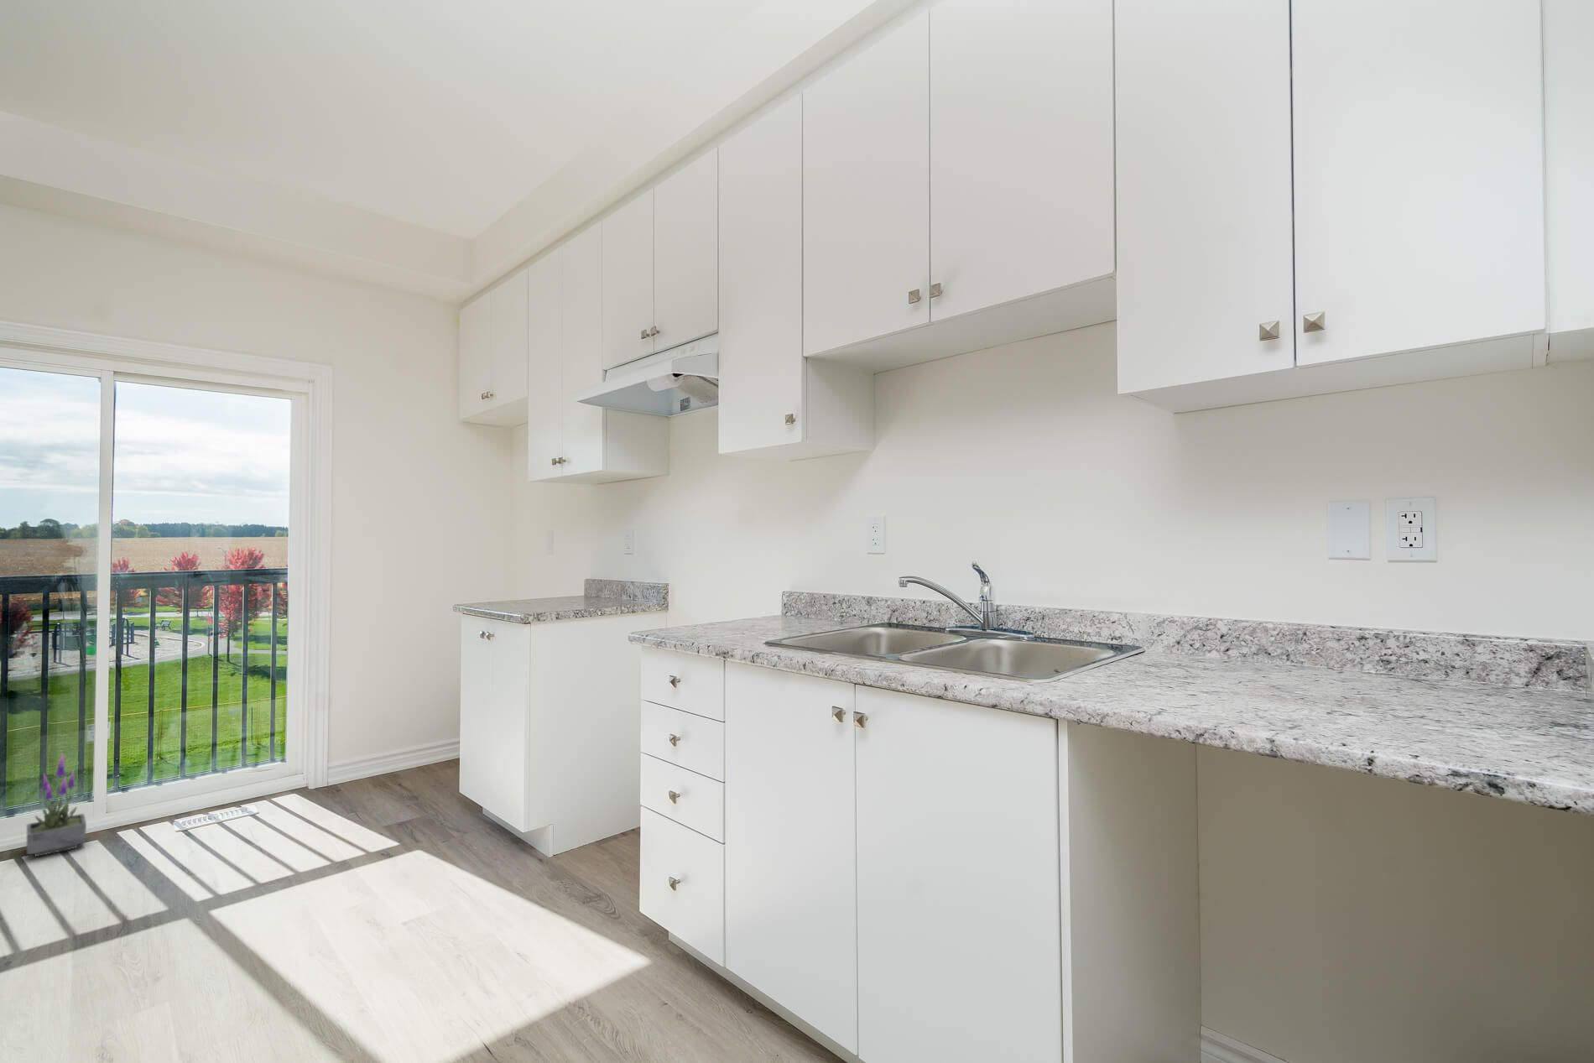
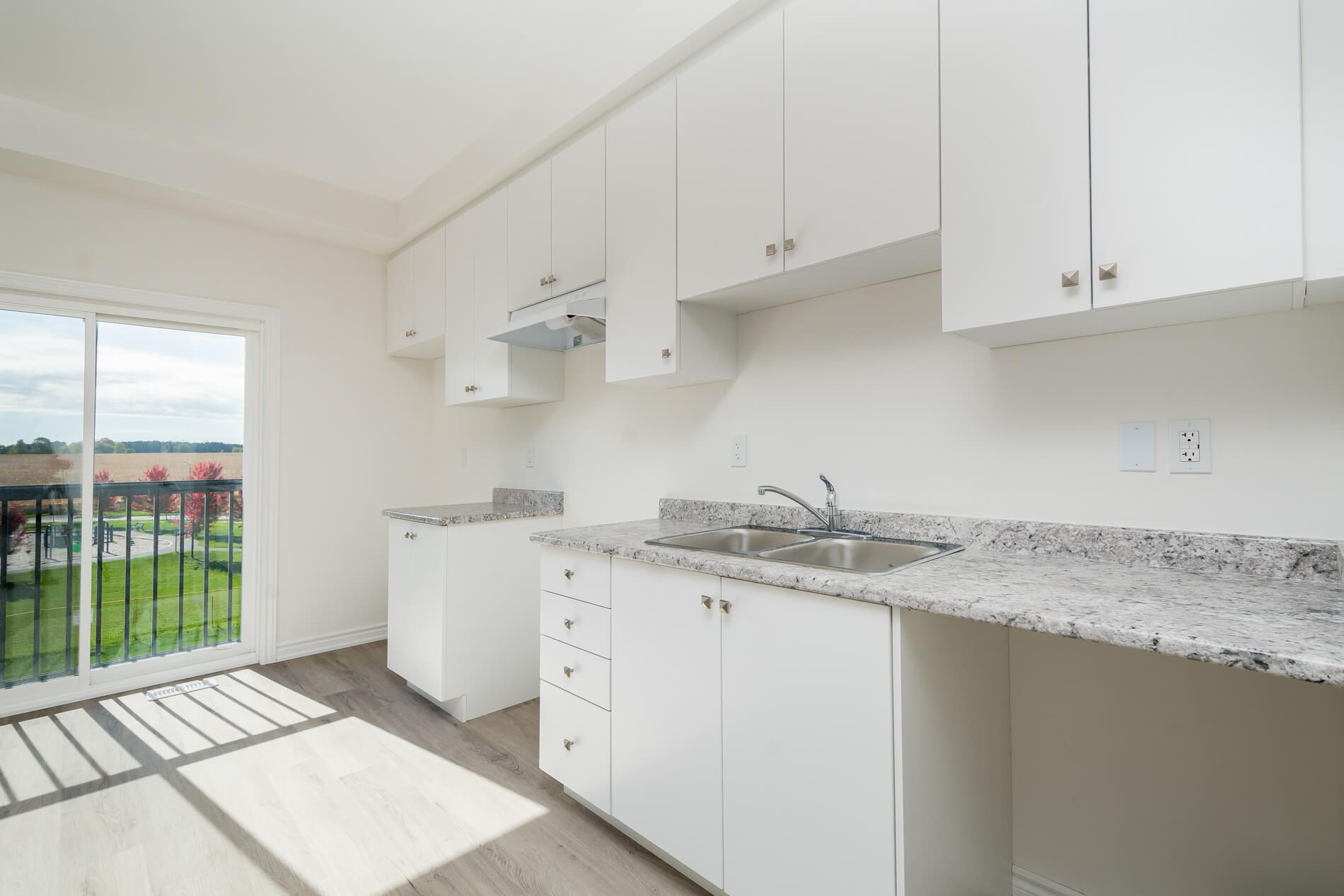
- potted plant (56, 801)
